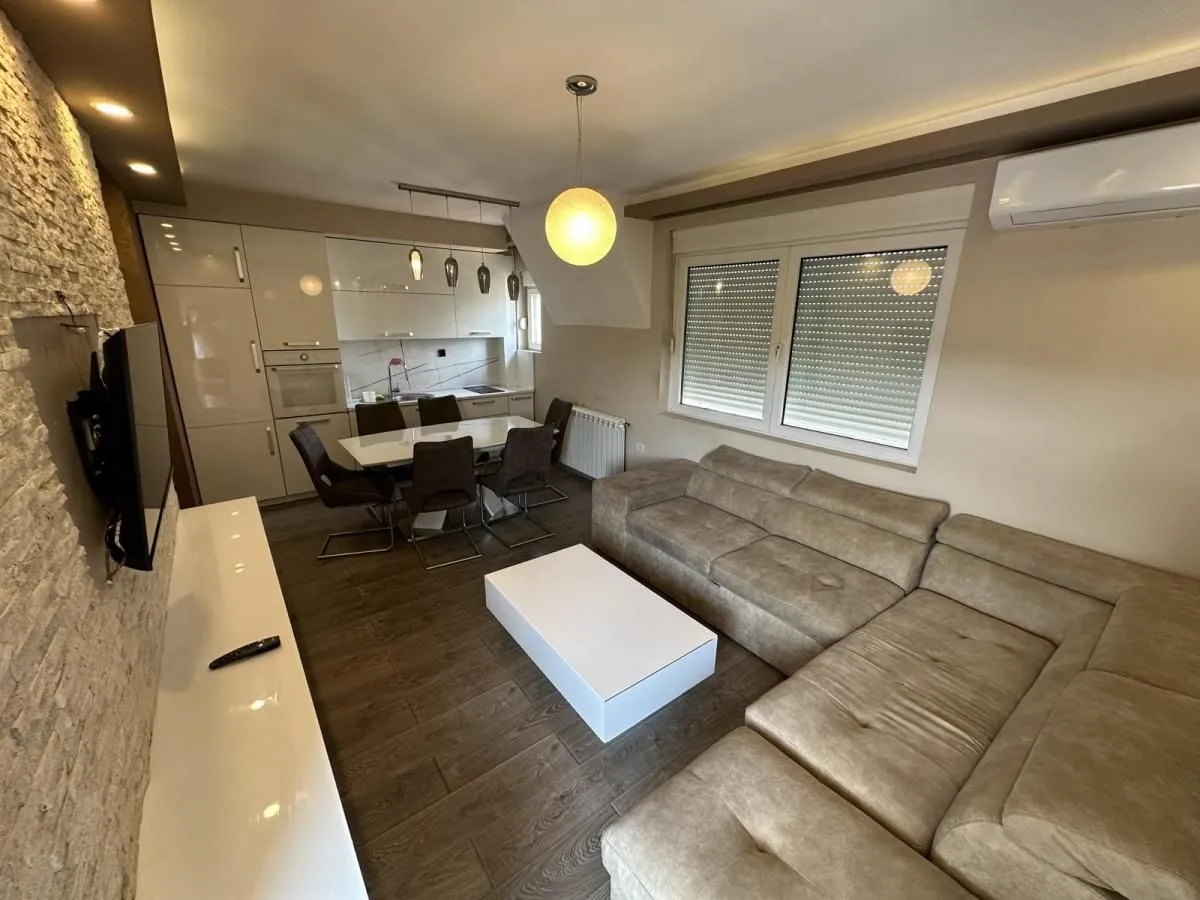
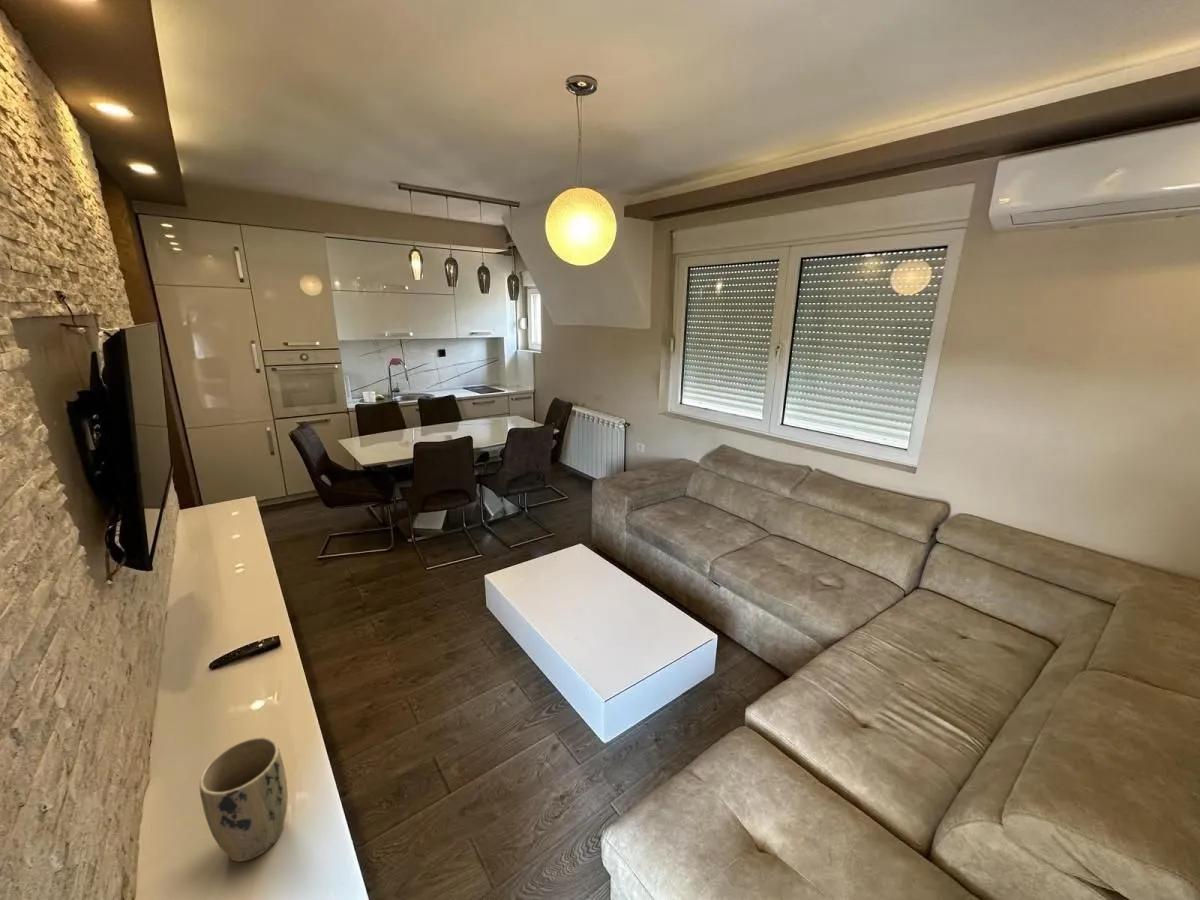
+ plant pot (248, 801)
